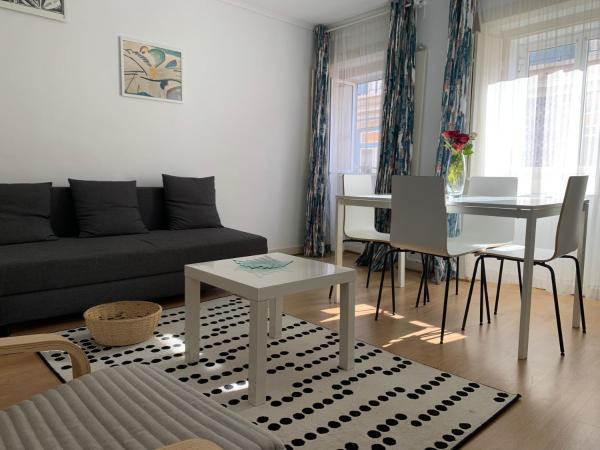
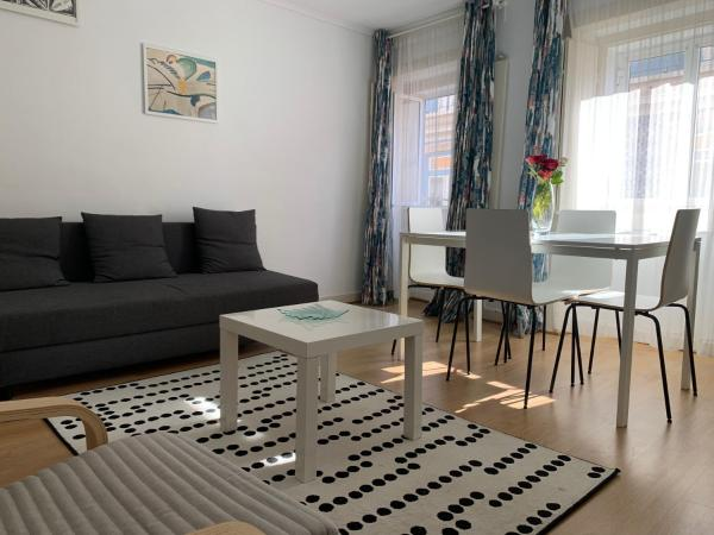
- basket (124, 323)
